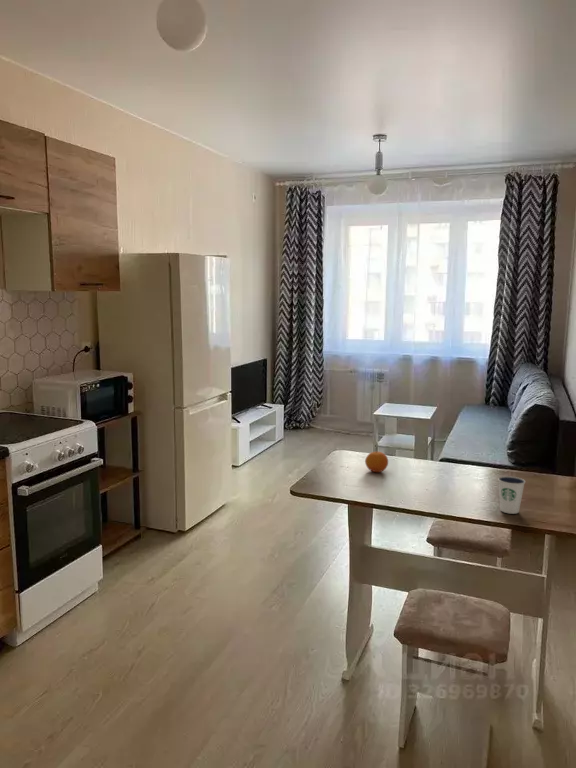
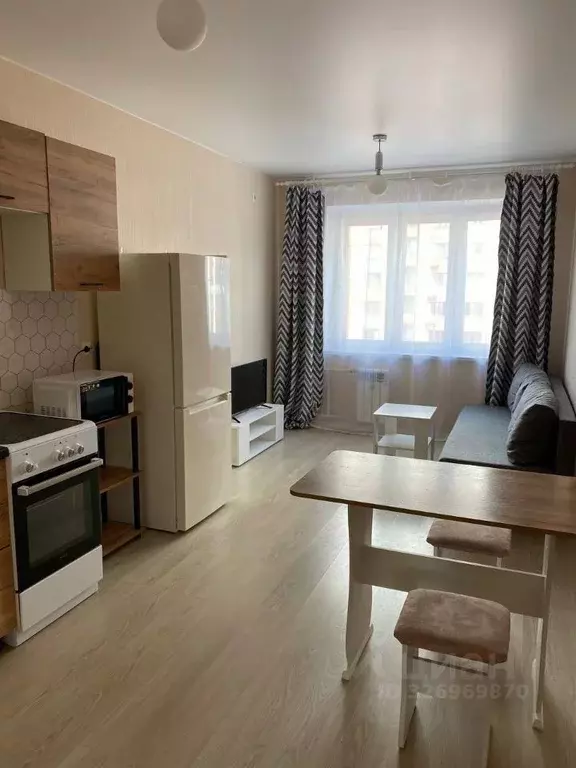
- dixie cup (510, 495)
- fruit (376, 461)
